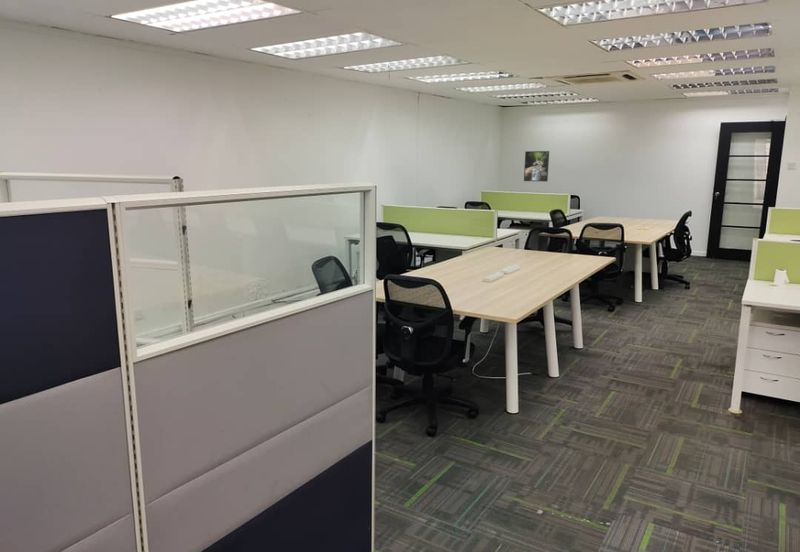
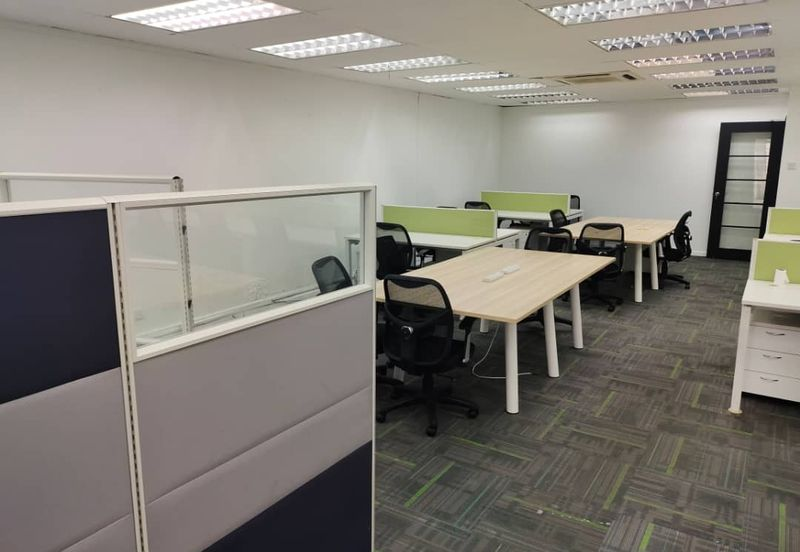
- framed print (536, 166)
